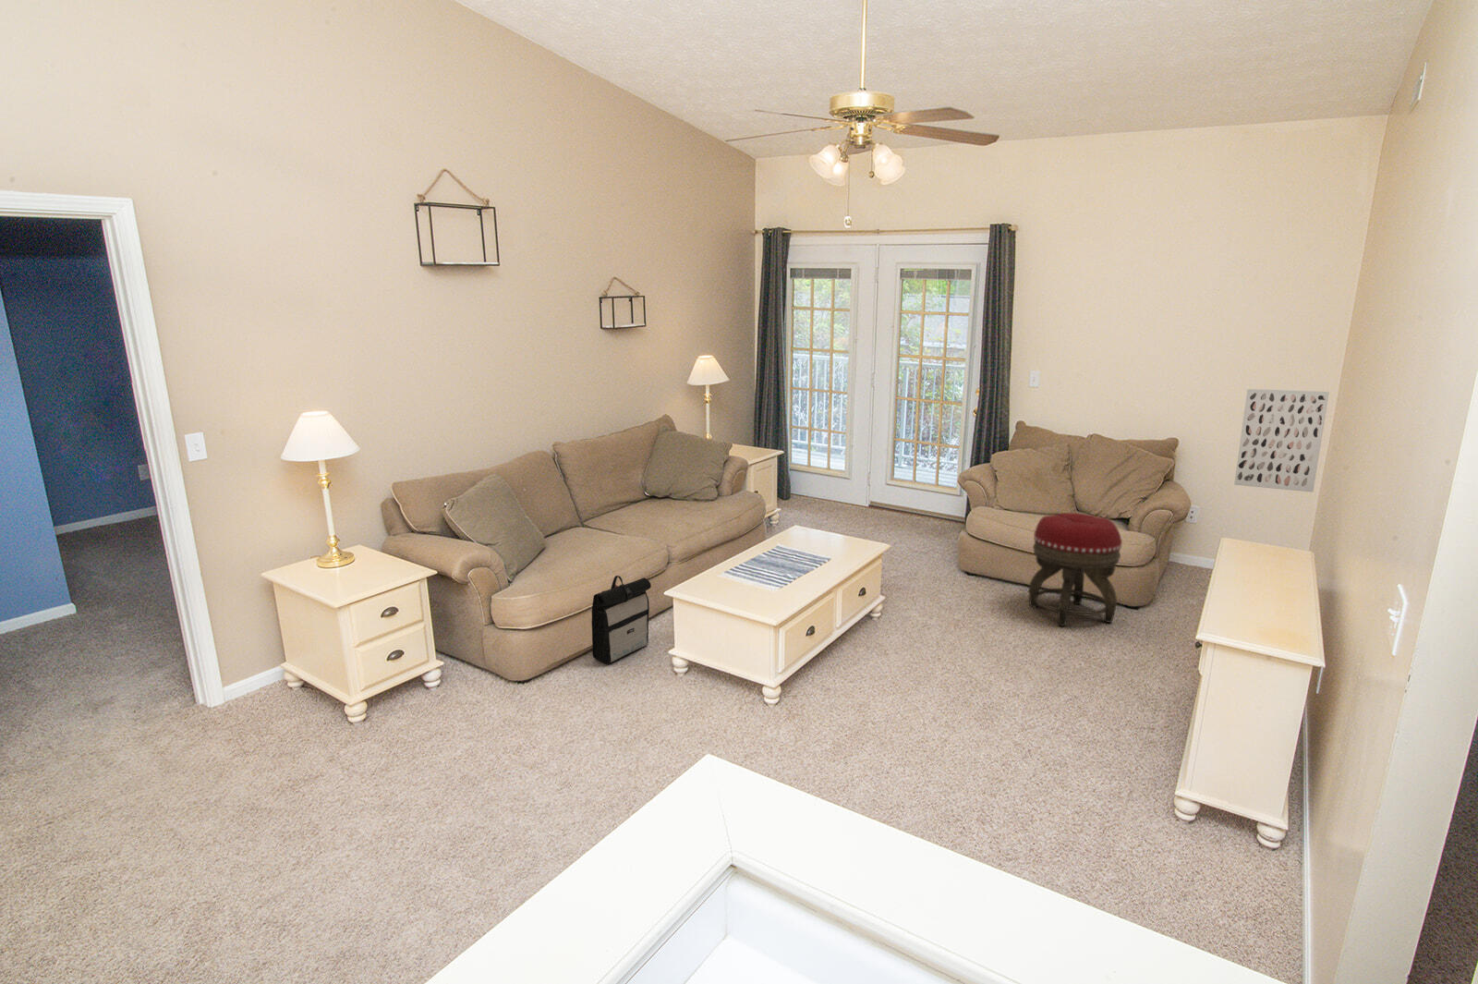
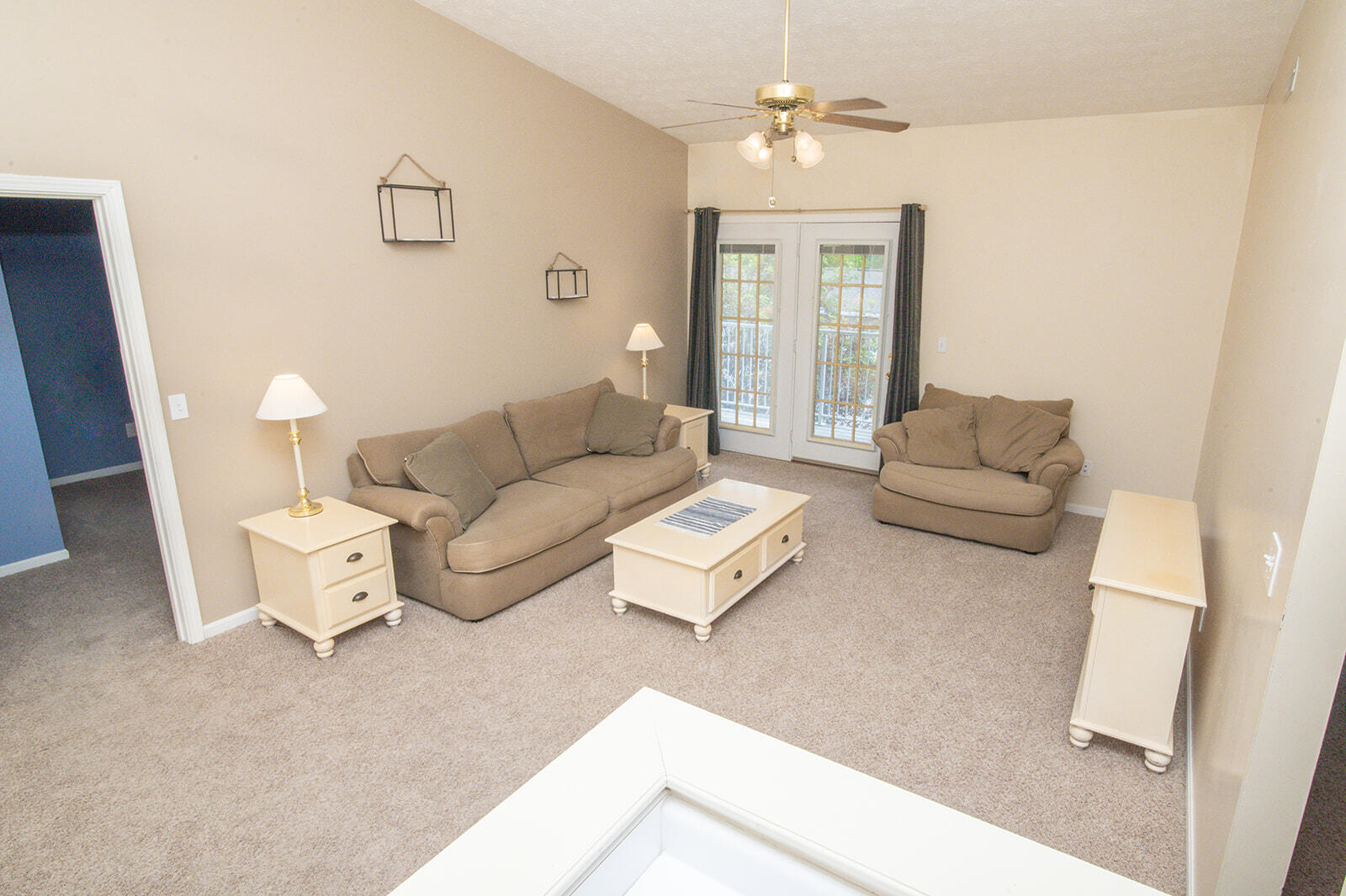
- footstool (1074, 567)
- backpack (619, 614)
- wall art (1279, 439)
